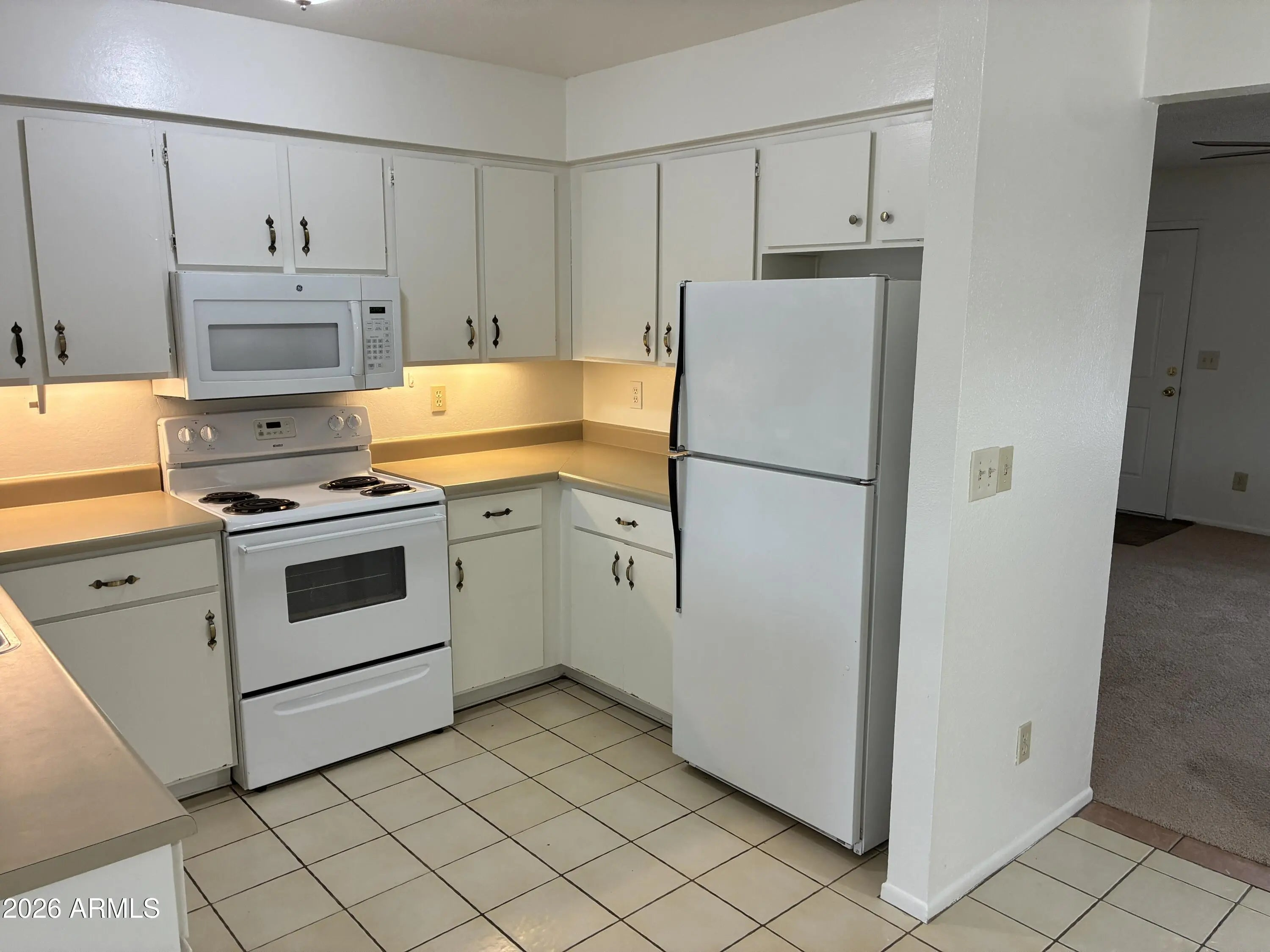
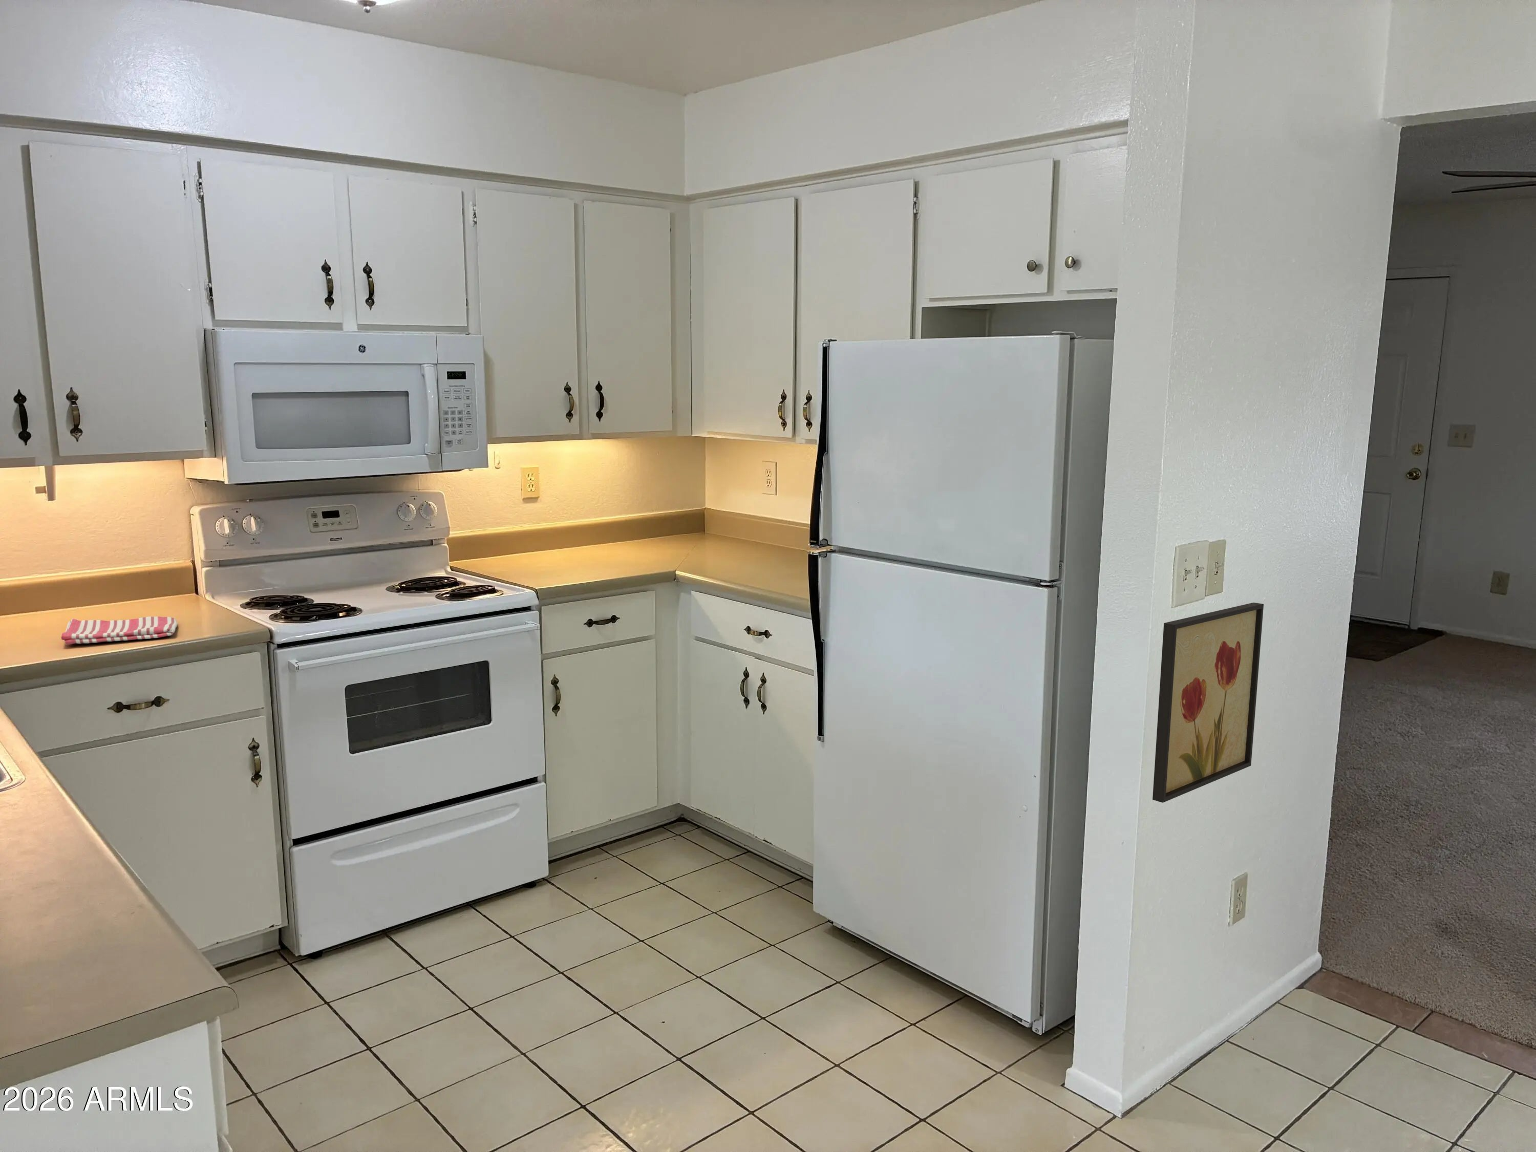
+ dish towel (121, 628)
+ wall art (1206, 697)
